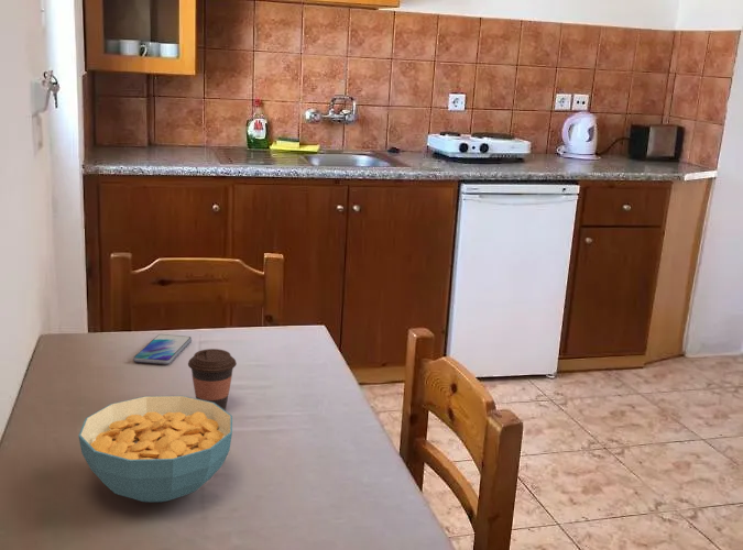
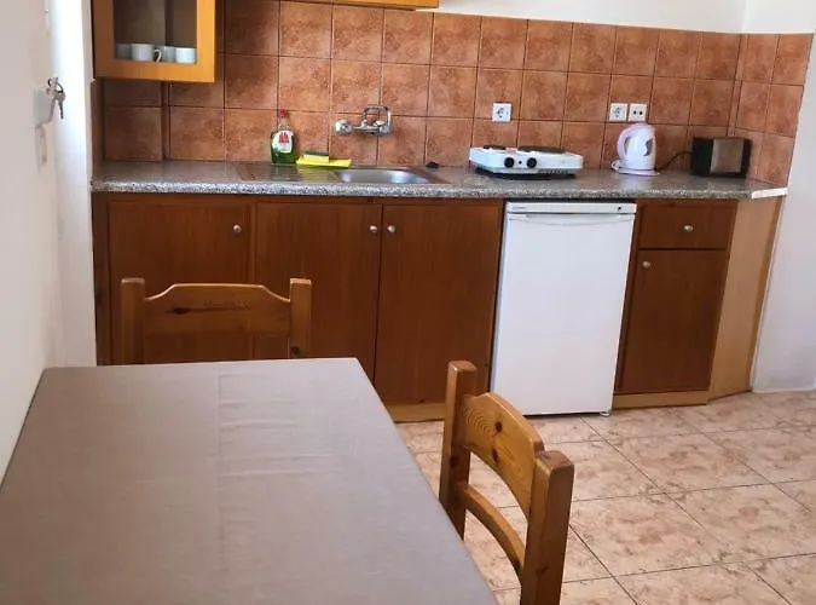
- smartphone (163, 348)
- coffee cup (211, 383)
- cereal bowl (159, 458)
